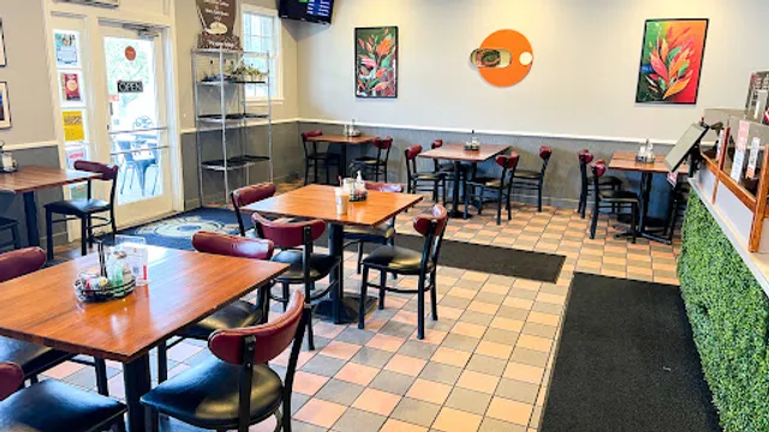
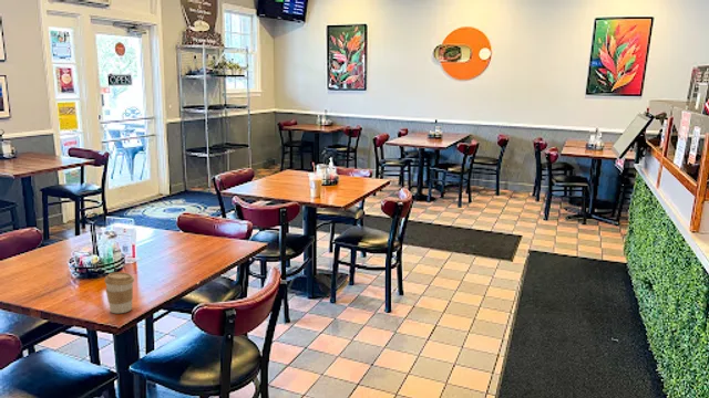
+ coffee cup (120, 291)
